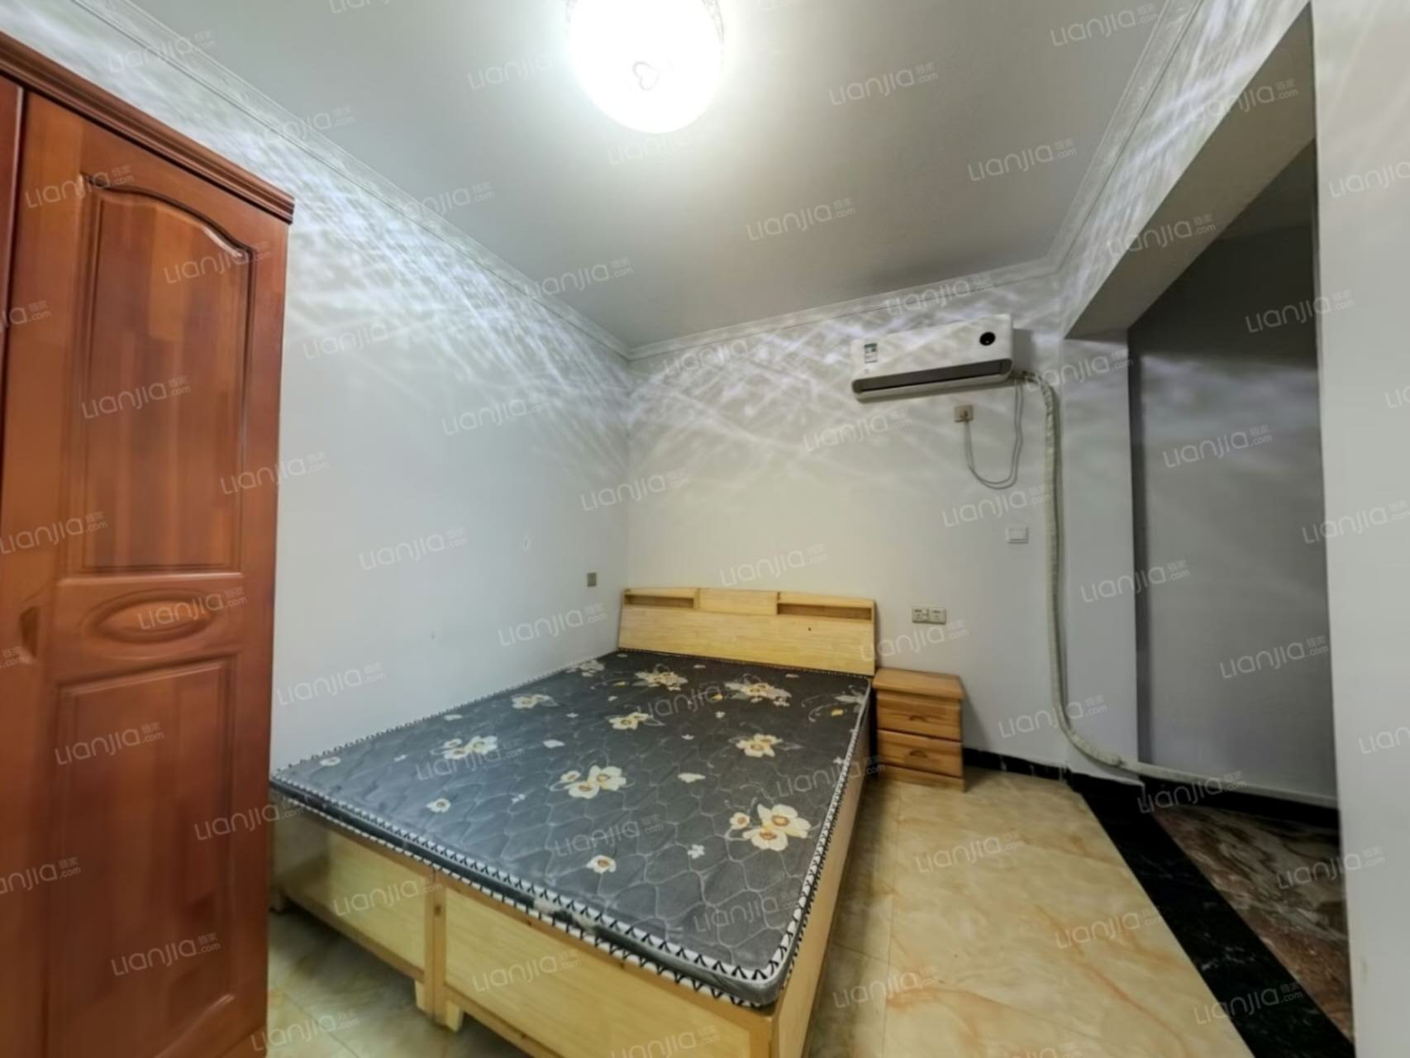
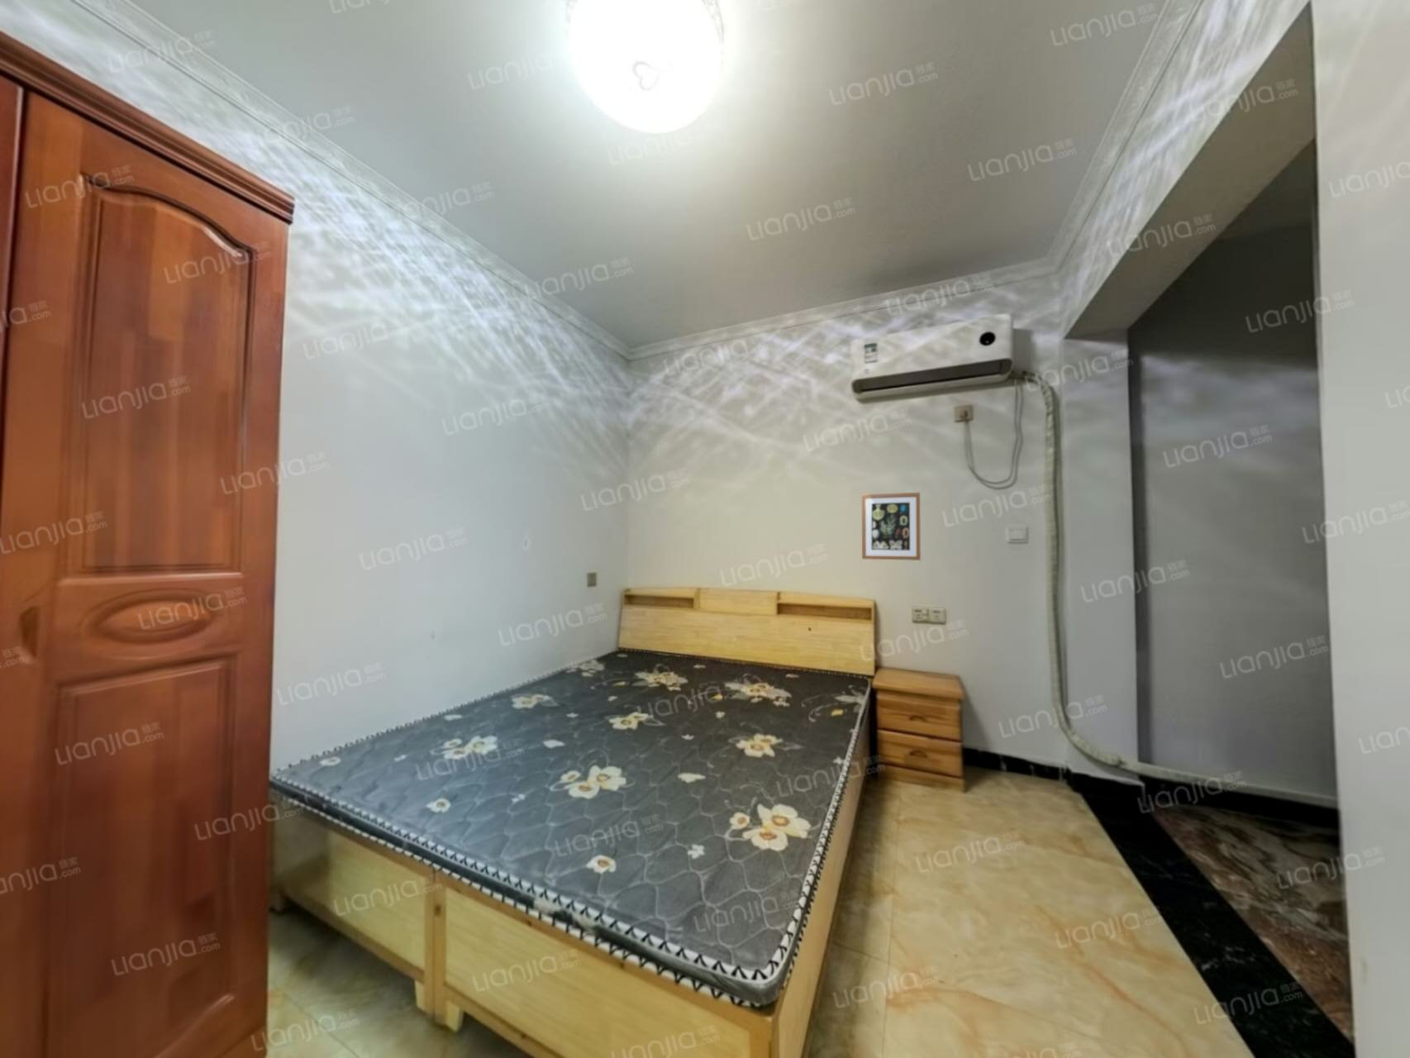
+ wall art (890, 526)
